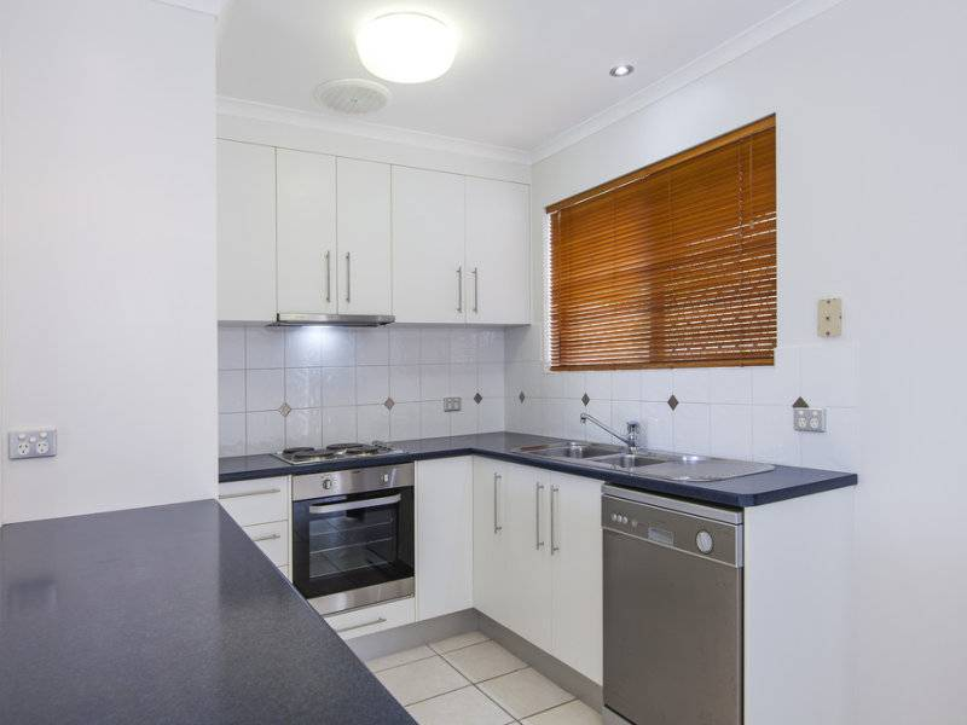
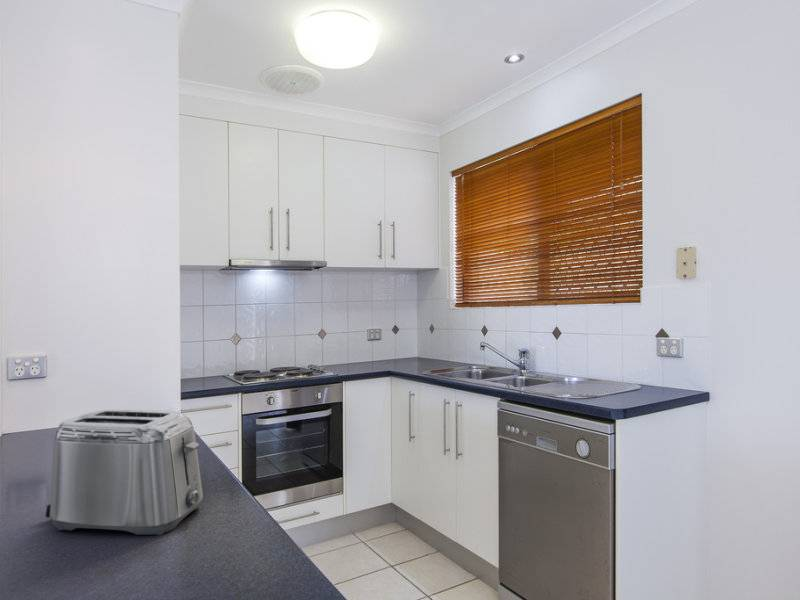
+ toaster (123, 466)
